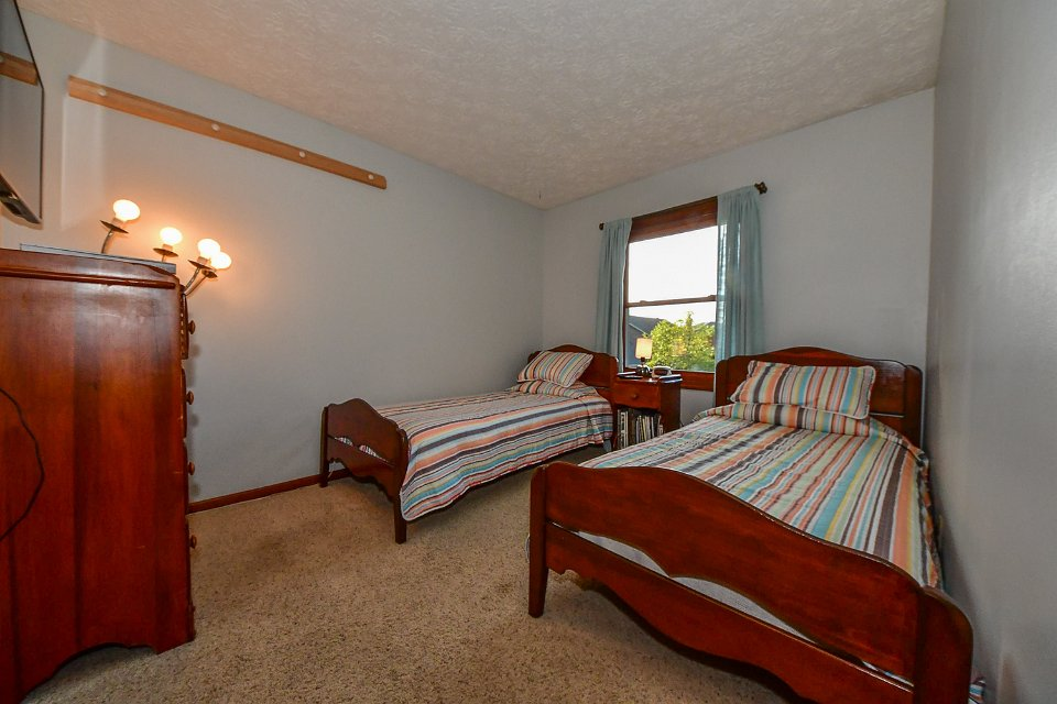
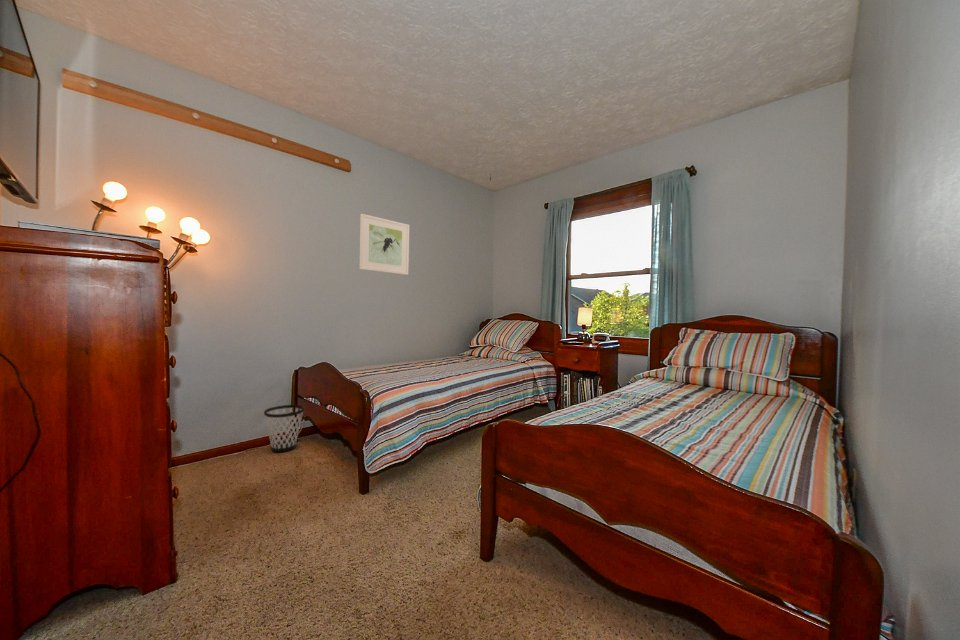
+ wastebasket (284, 428)
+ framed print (385, 245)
